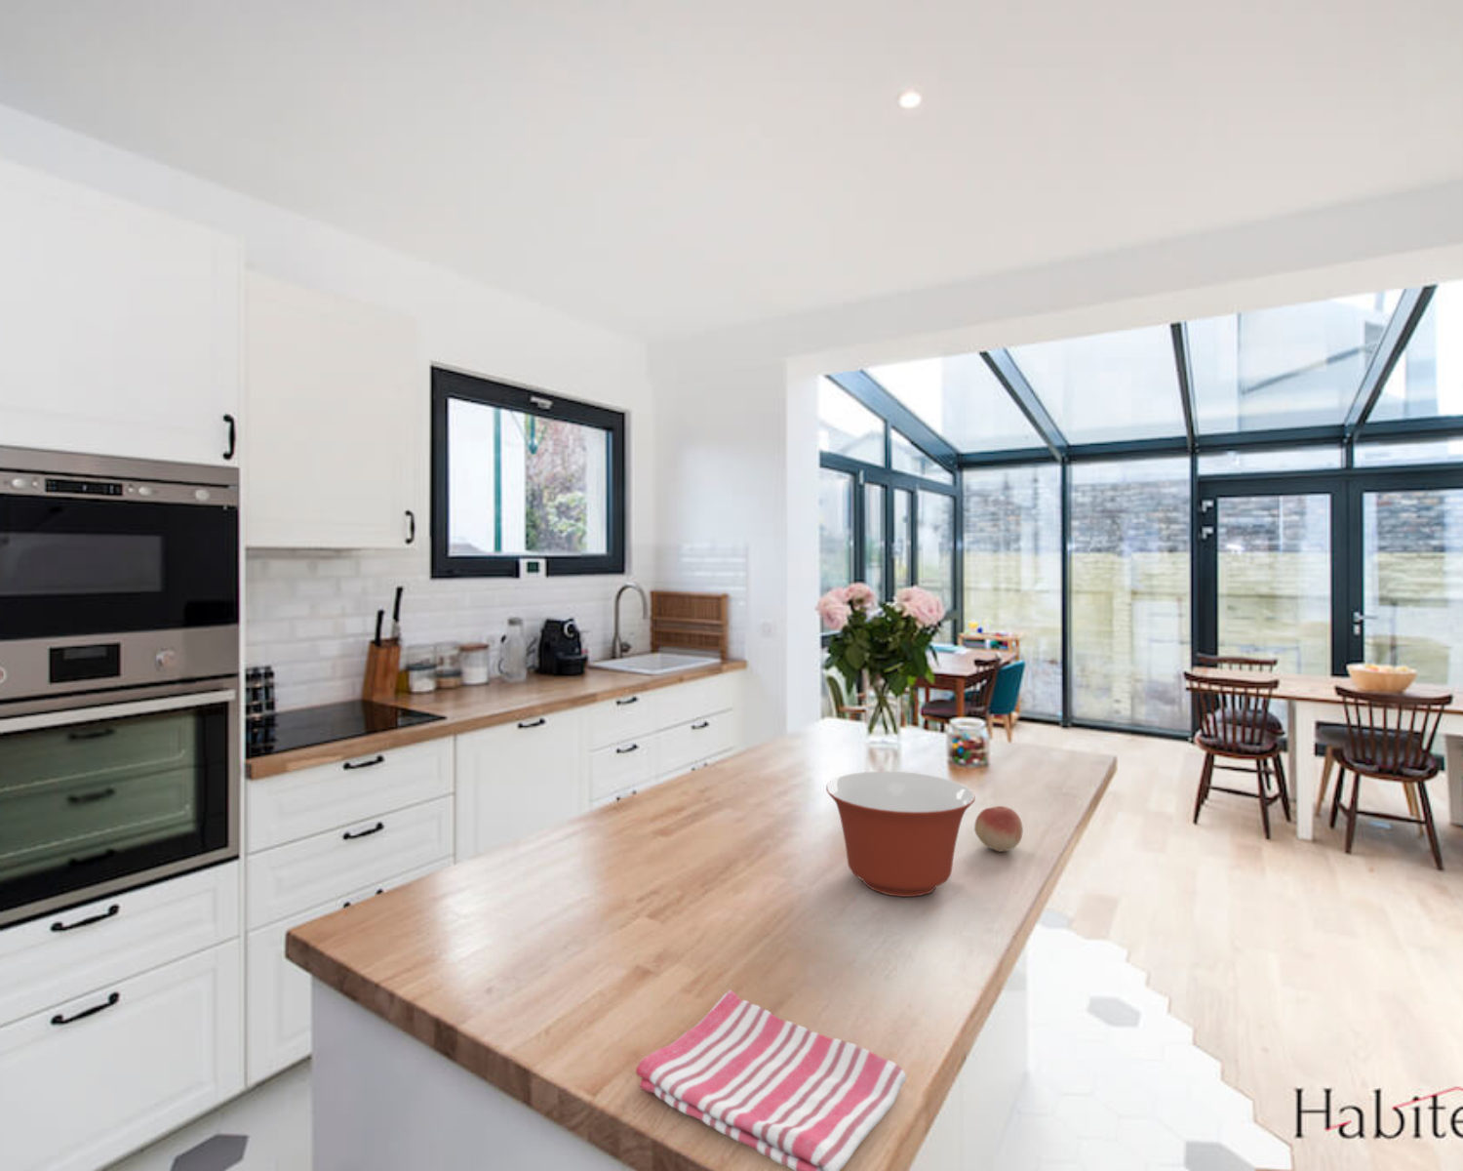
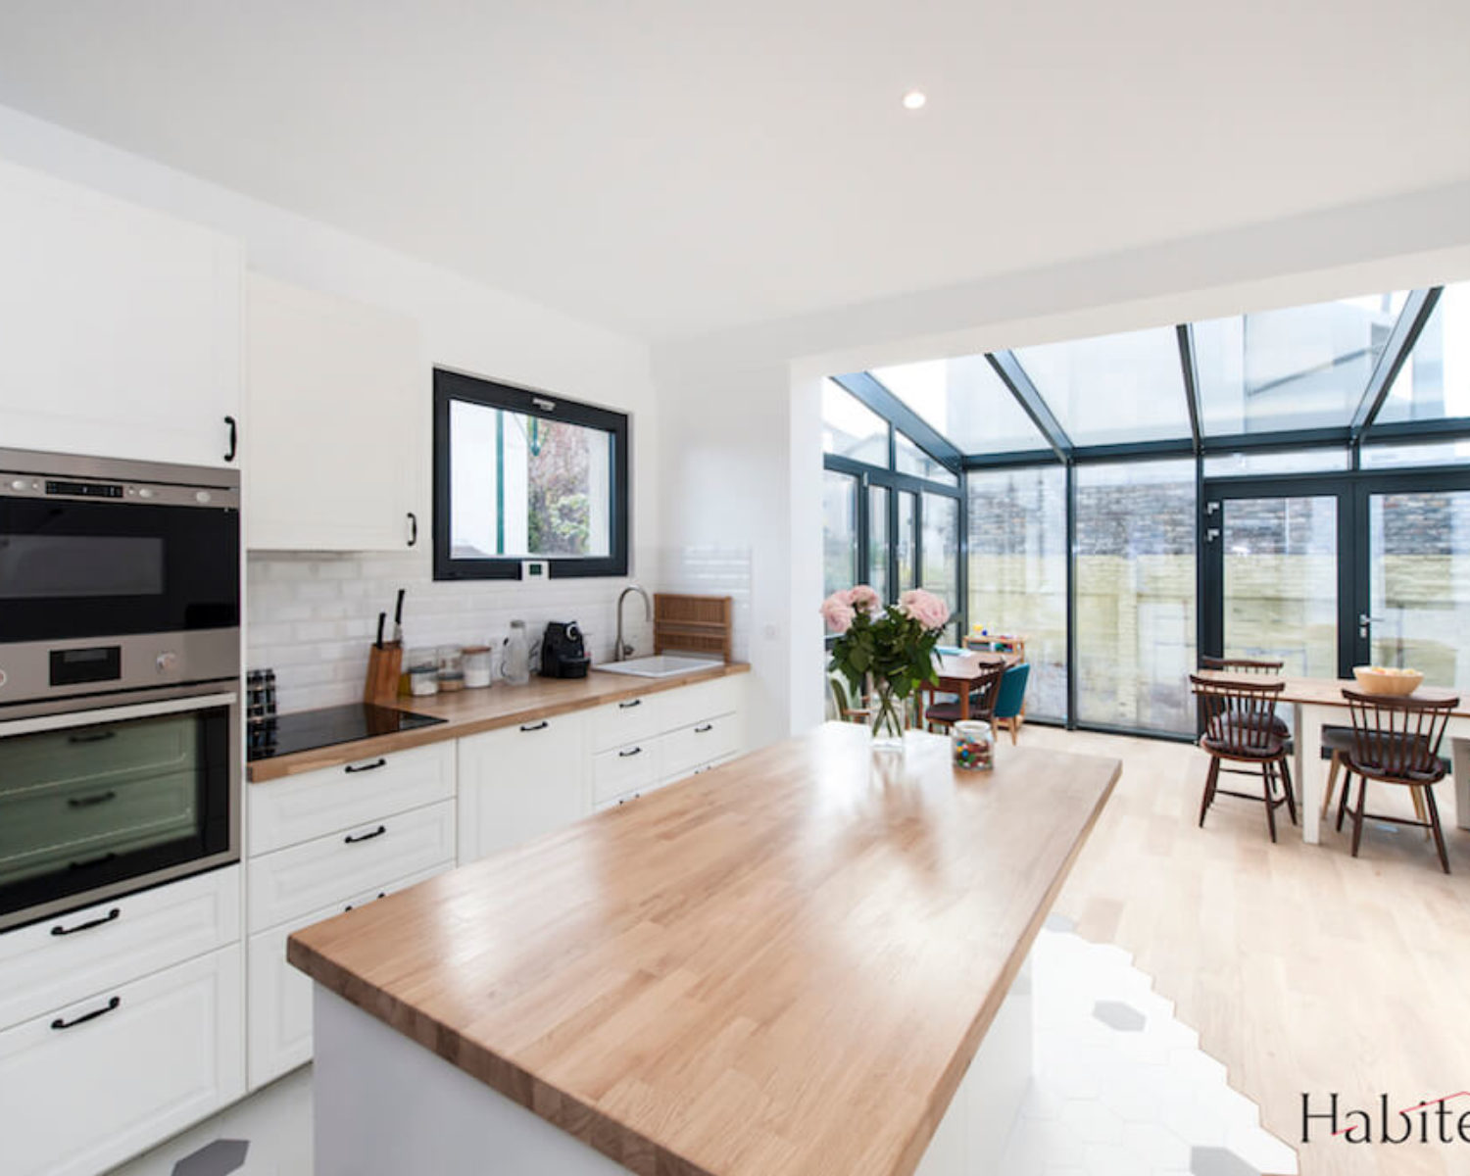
- fruit (997, 828)
- dish towel (770, 1073)
- mixing bowl (898, 835)
